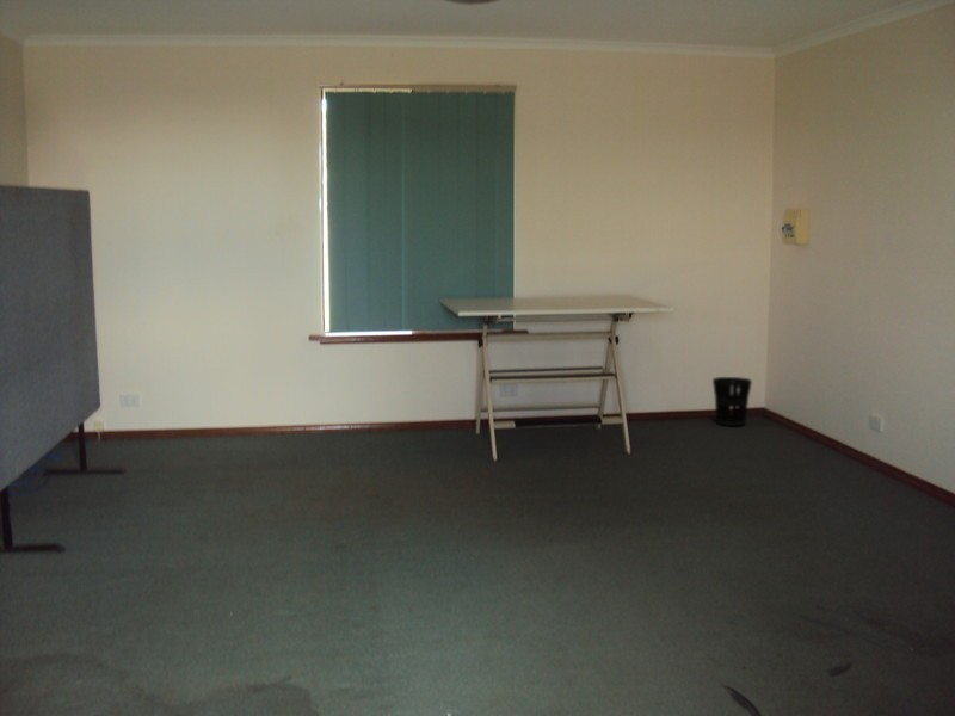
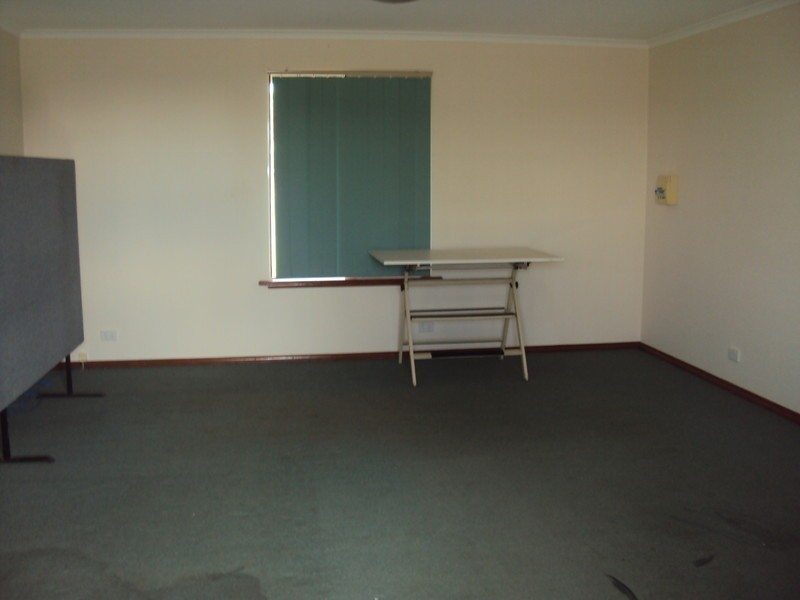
- wastebasket (731, 401)
